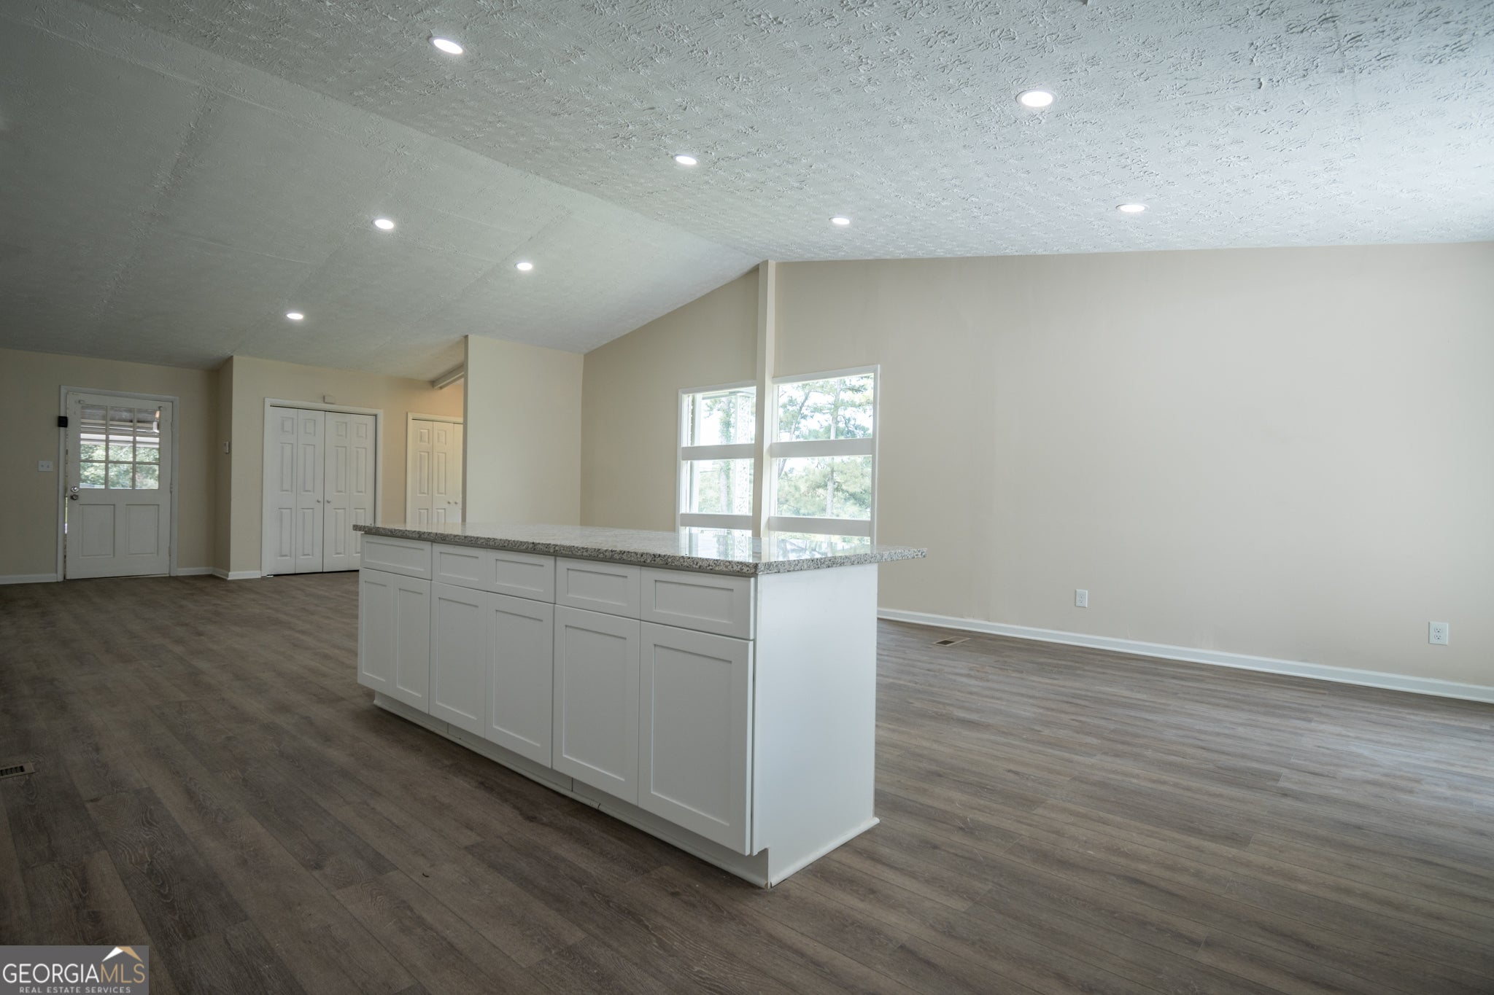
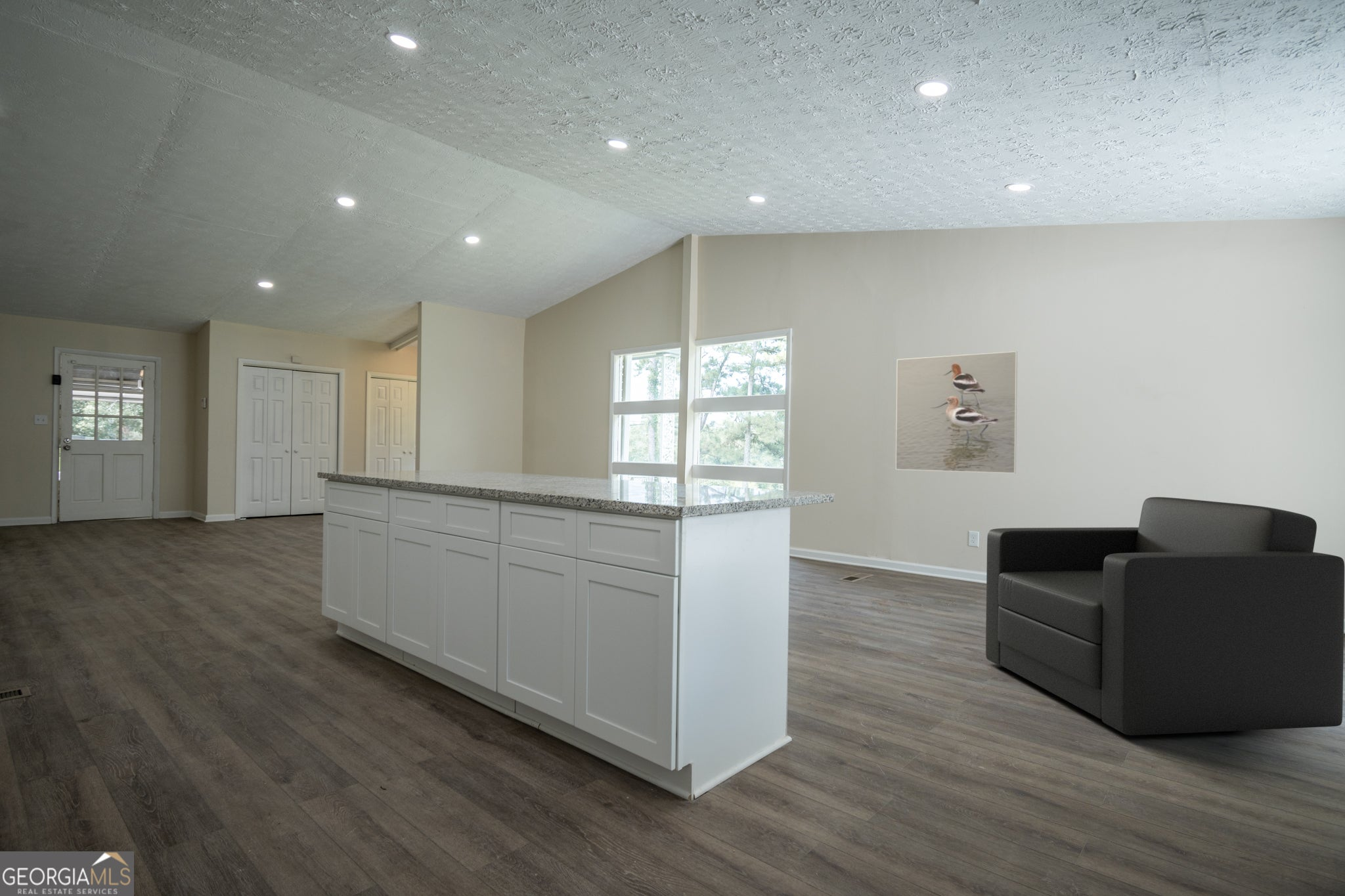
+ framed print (953, 414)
+ armchair (1143, 597)
